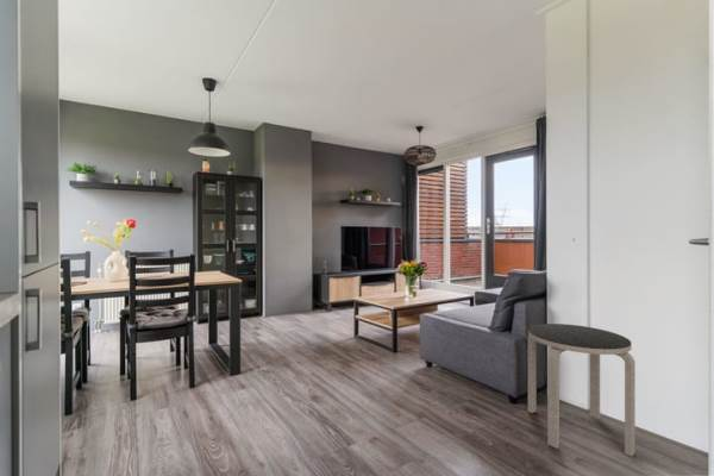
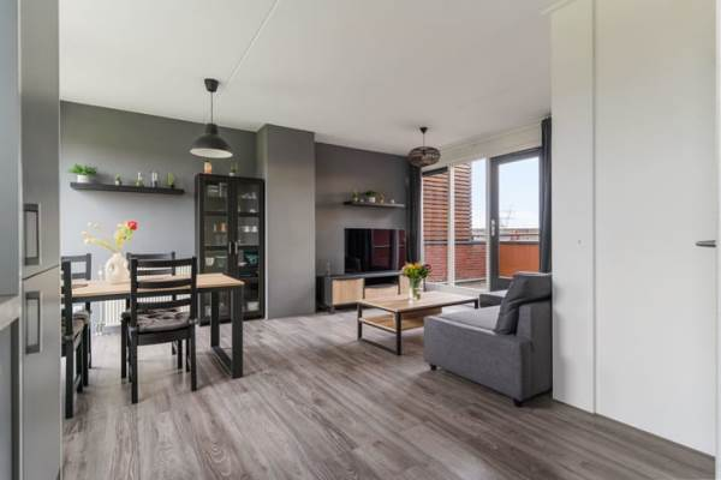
- side table (590, 382)
